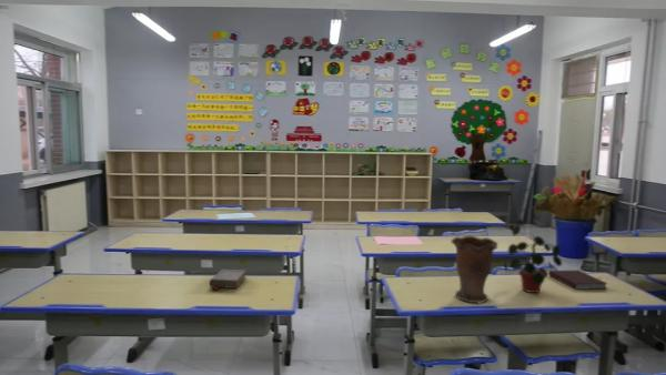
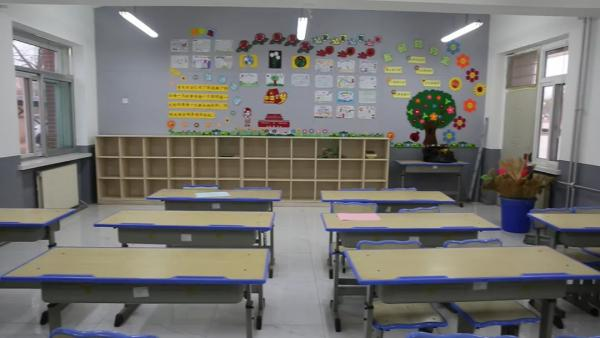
- book (226, 280)
- vase (473, 268)
- potted plant (528, 259)
- notebook (576, 278)
